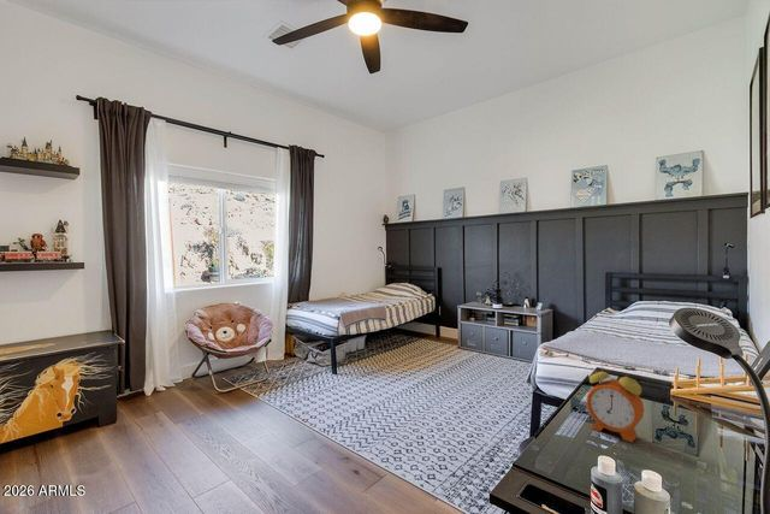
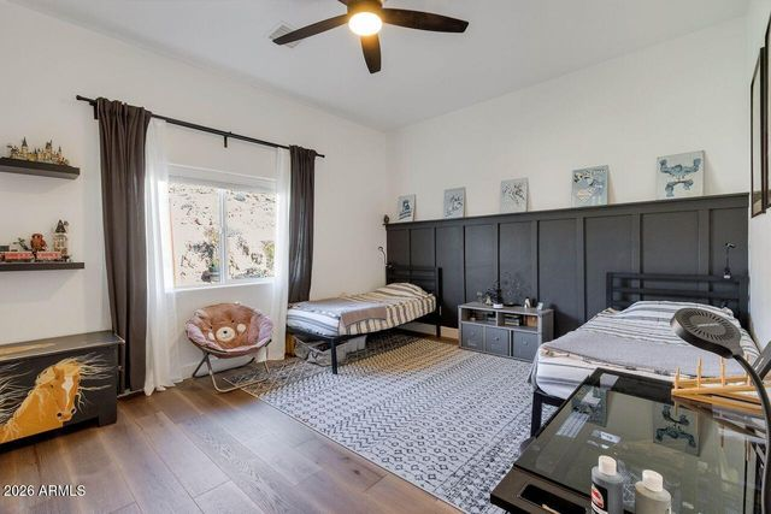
- alarm clock (614, 398)
